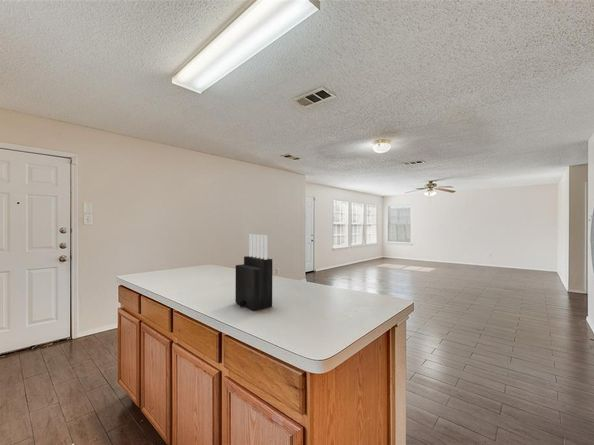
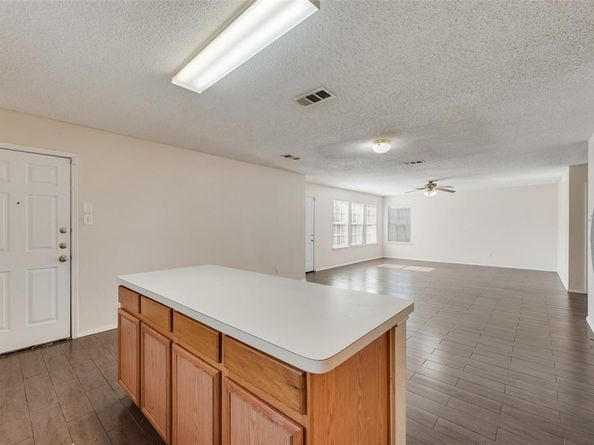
- knife block (251, 270)
